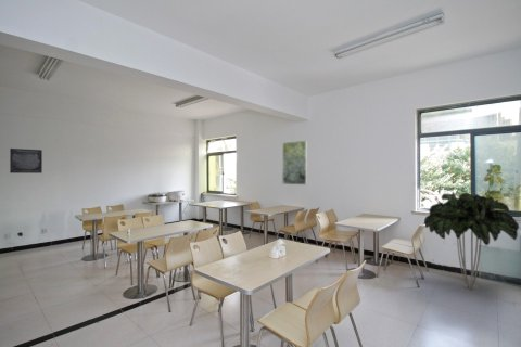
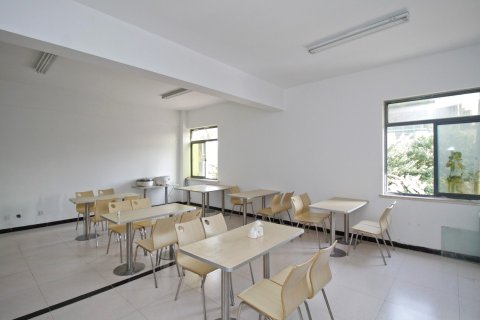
- wall art (26, 160)
- indoor plant (471, 240)
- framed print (294, 163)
